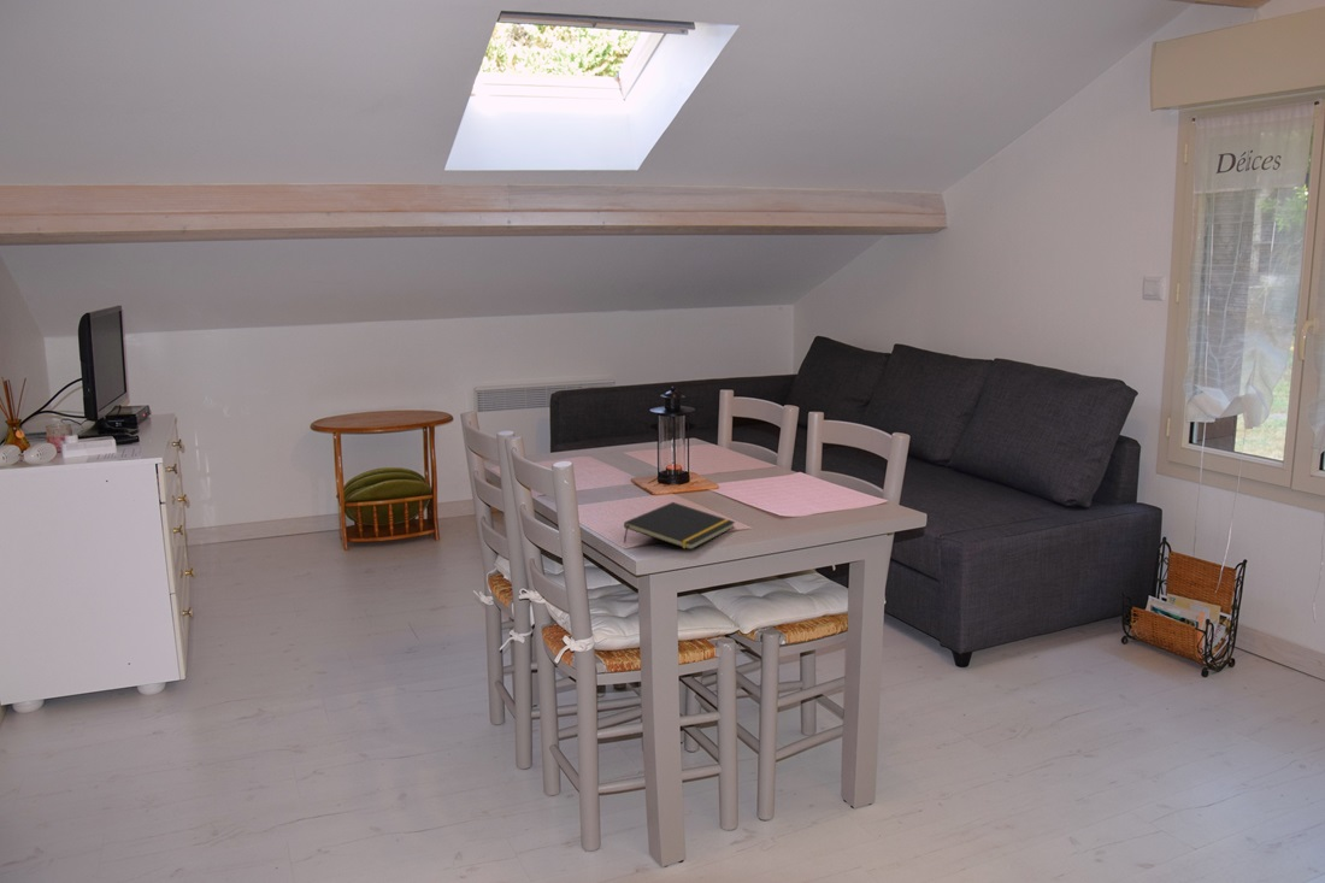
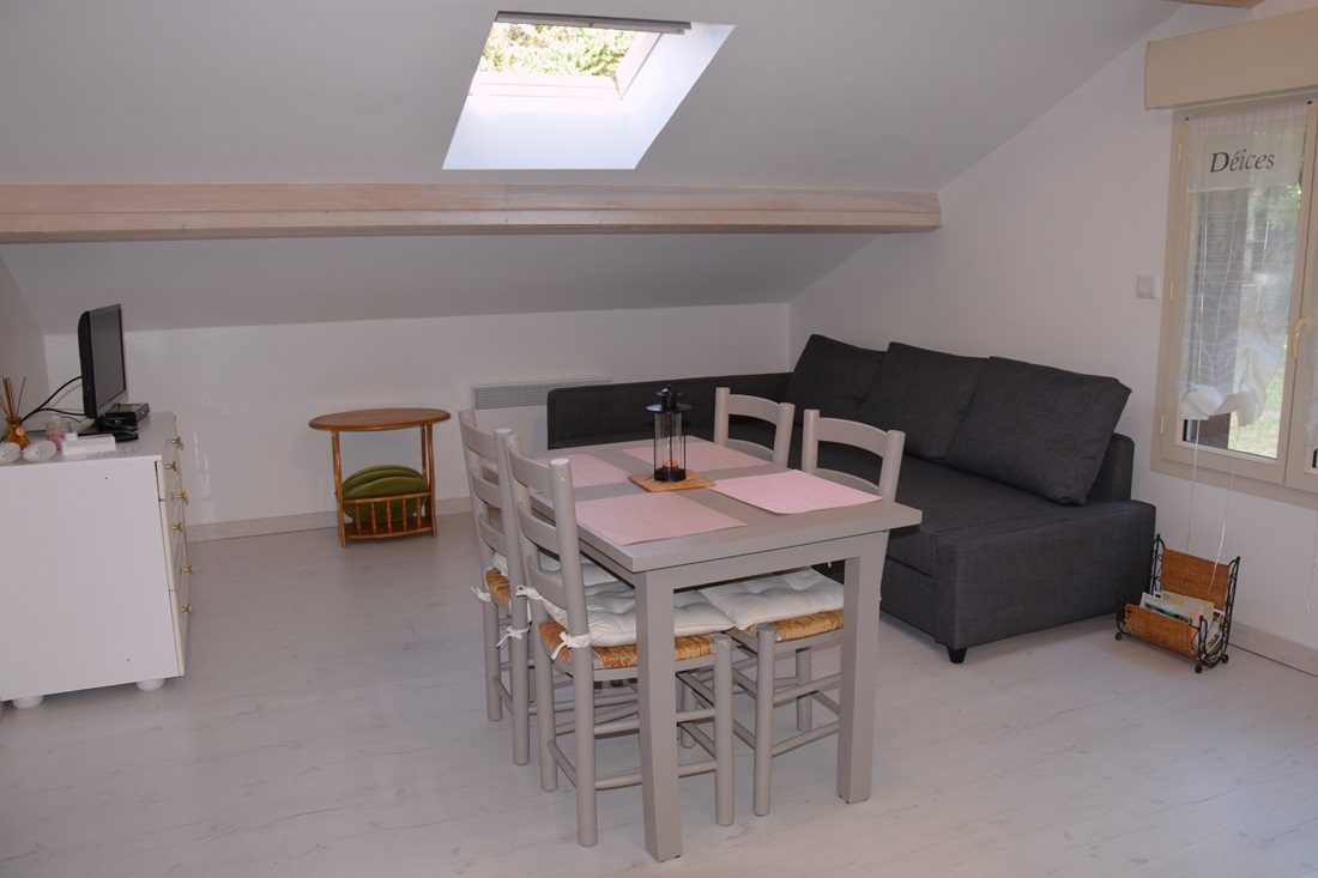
- notepad (681, 524)
